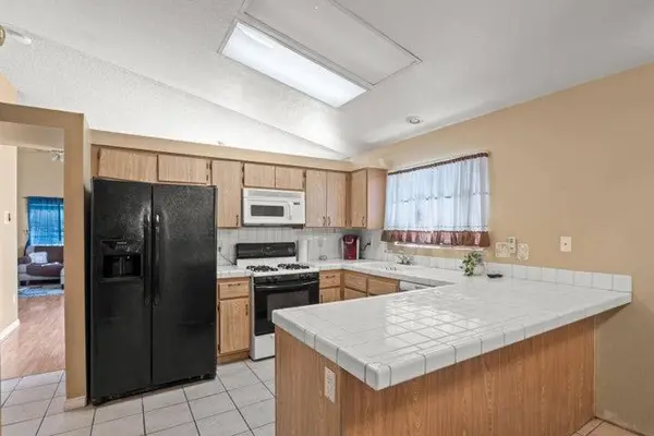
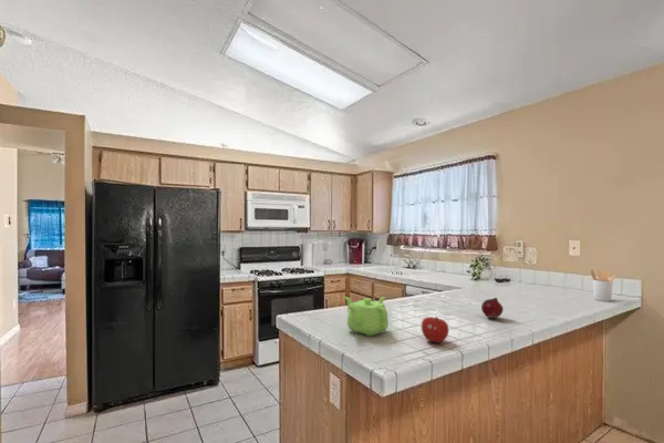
+ fruit (491, 307)
+ teapot (364, 313)
+ utensil holder (602, 284)
+ fruit (434, 328)
